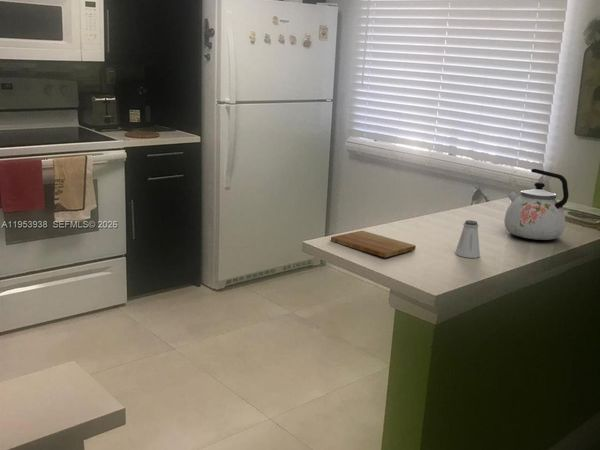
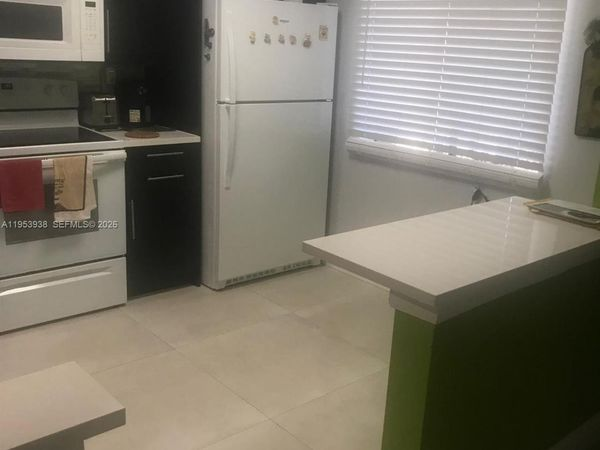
- saltshaker (469, 238)
- kettle (536, 203)
- cutting board (372, 243)
